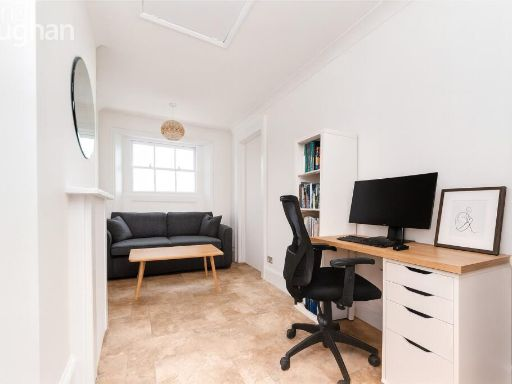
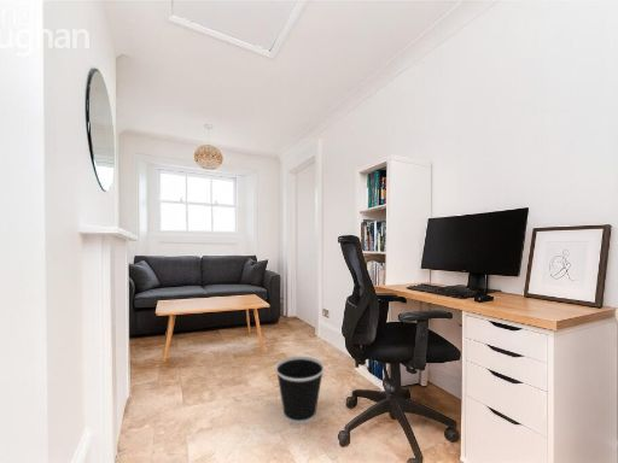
+ wastebasket (299, 389)
